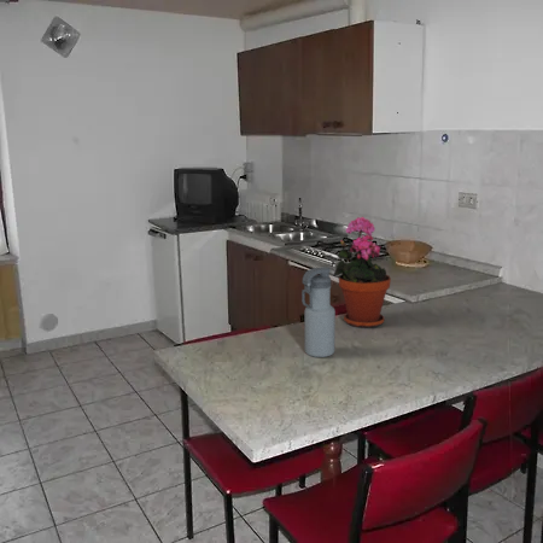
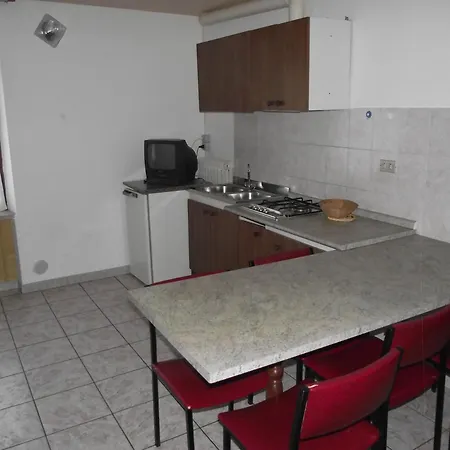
- potted plant (362, 270)
- water bottle (319, 311)
